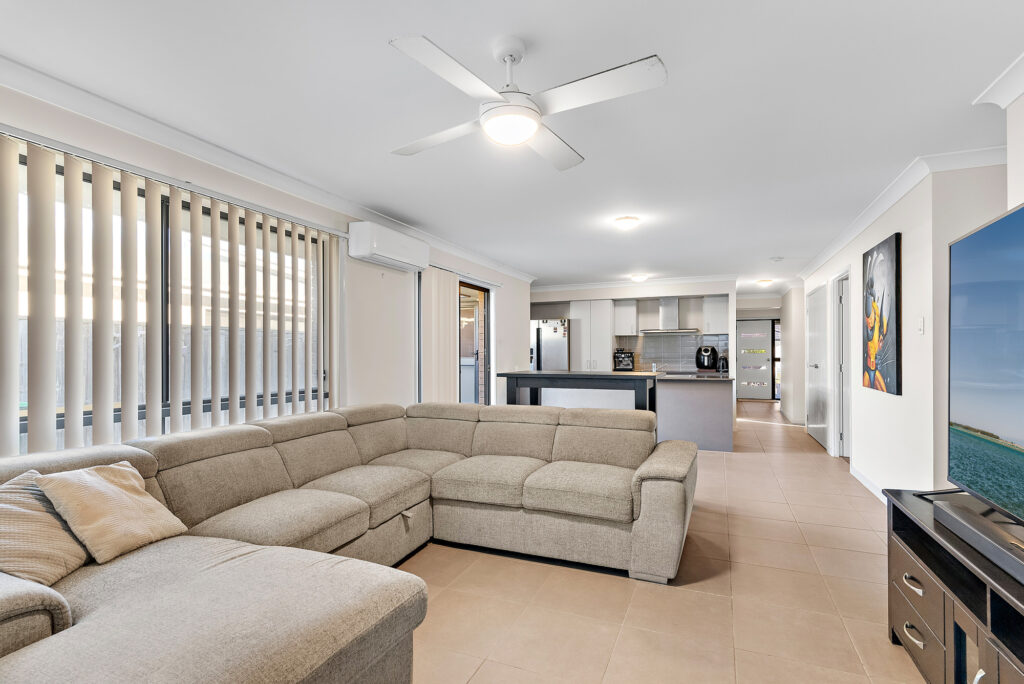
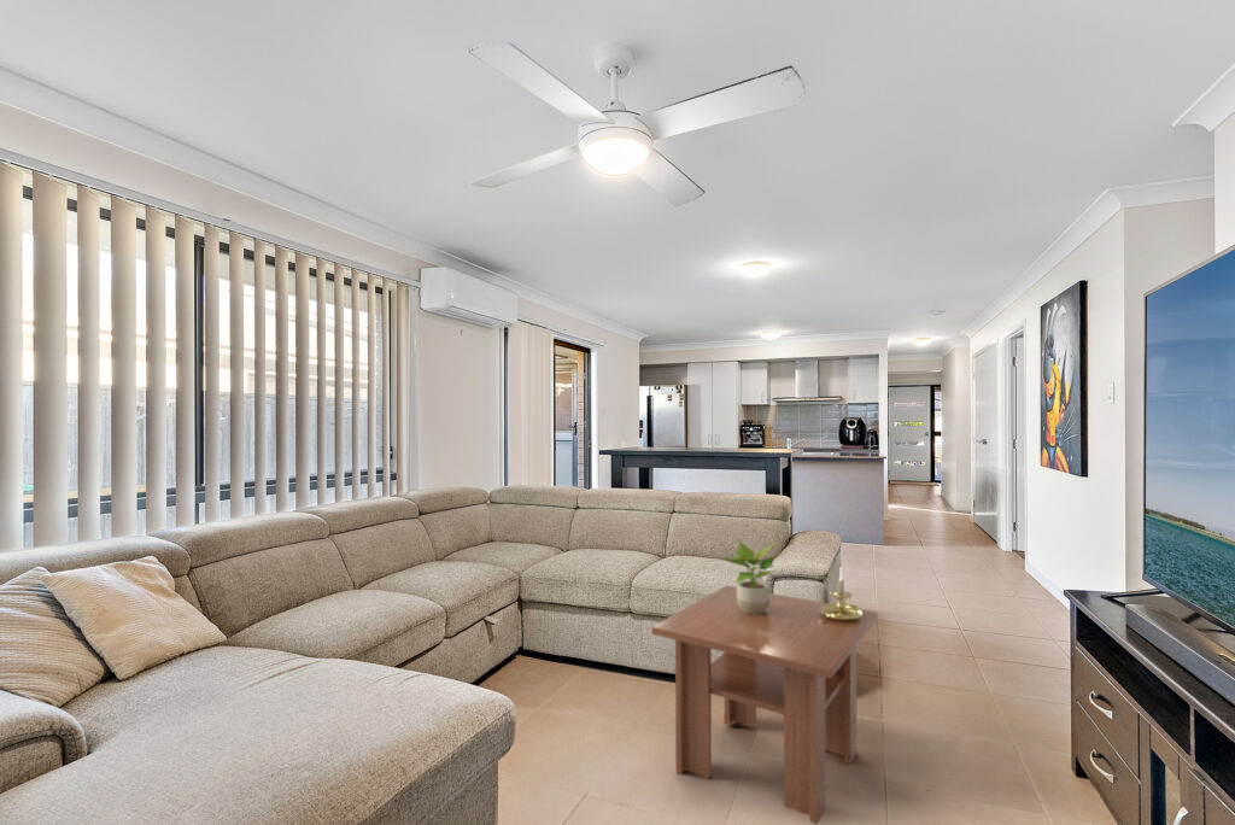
+ potted plant (747, 575)
+ candle holder (842, 590)
+ coffee table (768, 690)
